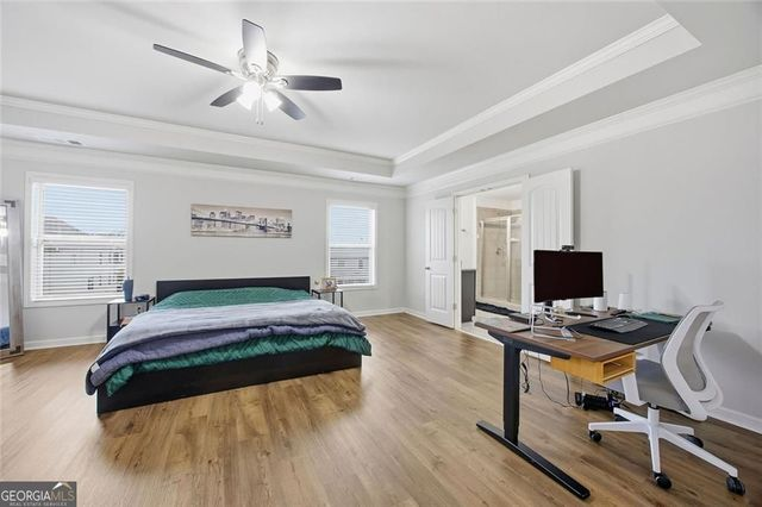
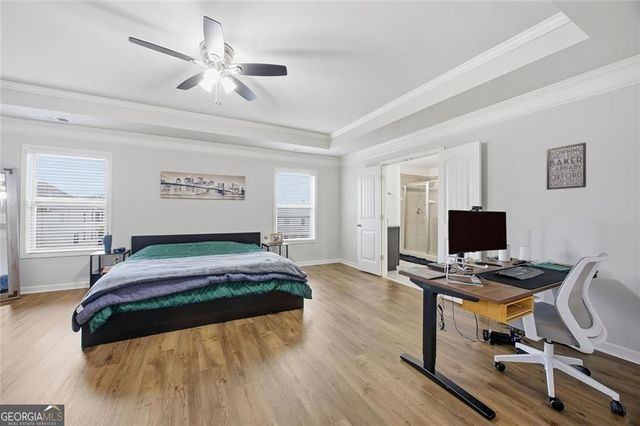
+ wall art (565, 167)
